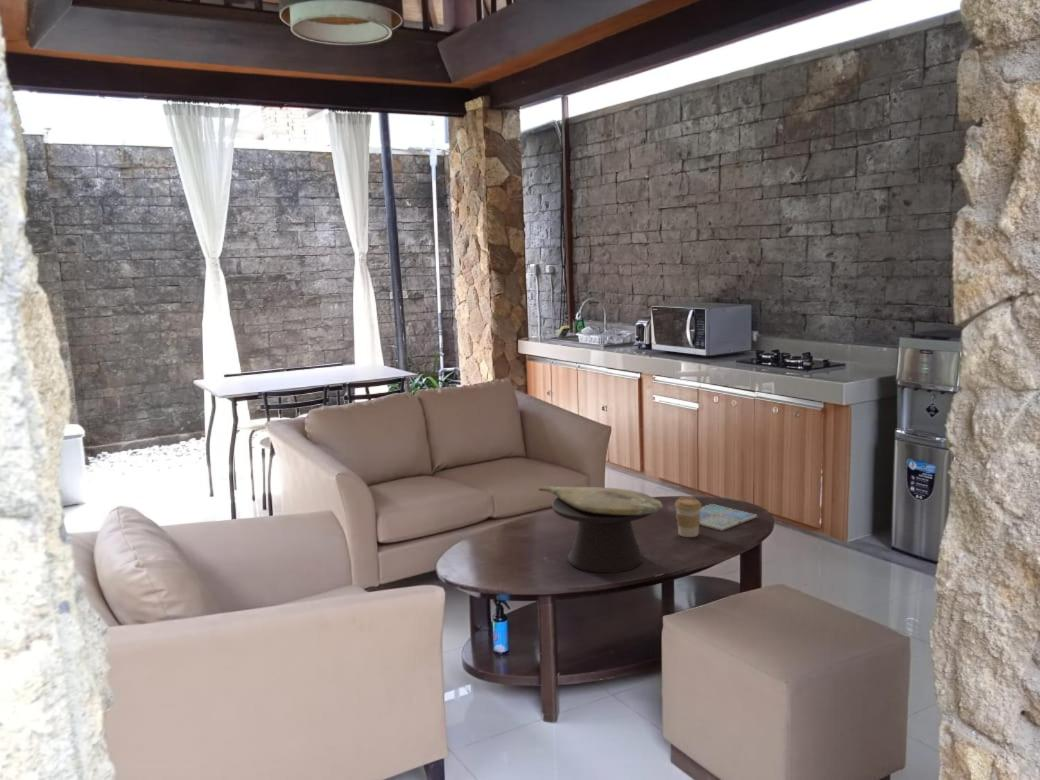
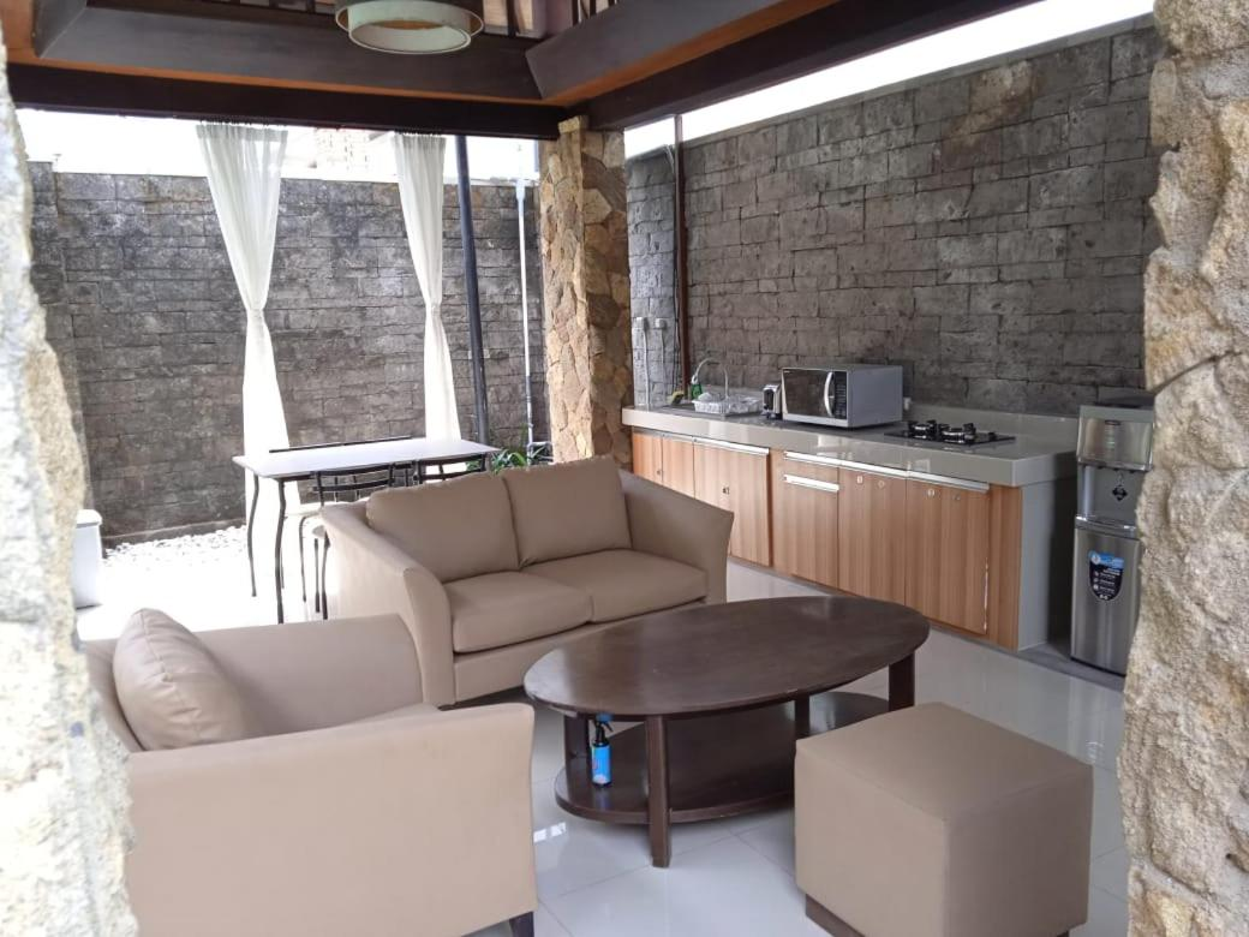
- coffee cup (688, 516)
- drink coaster (716, 516)
- decorative bowl (600, 525)
